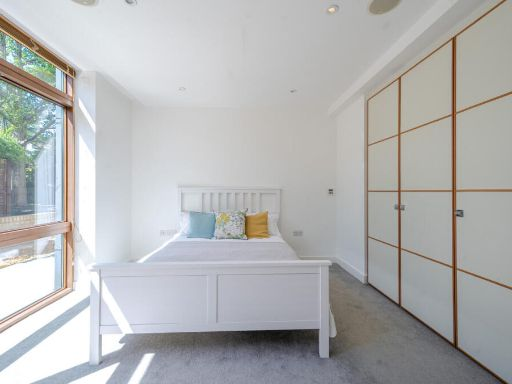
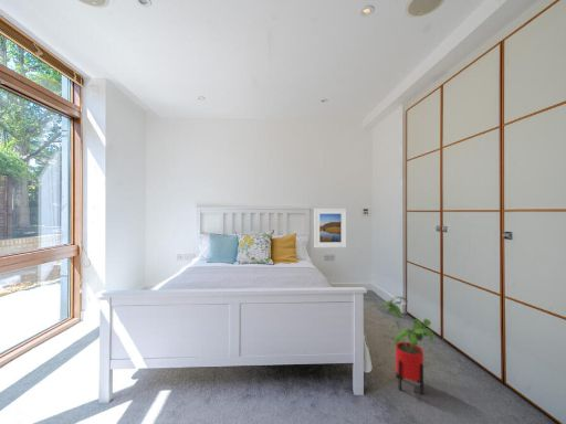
+ house plant (407, 342)
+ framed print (329, 227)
